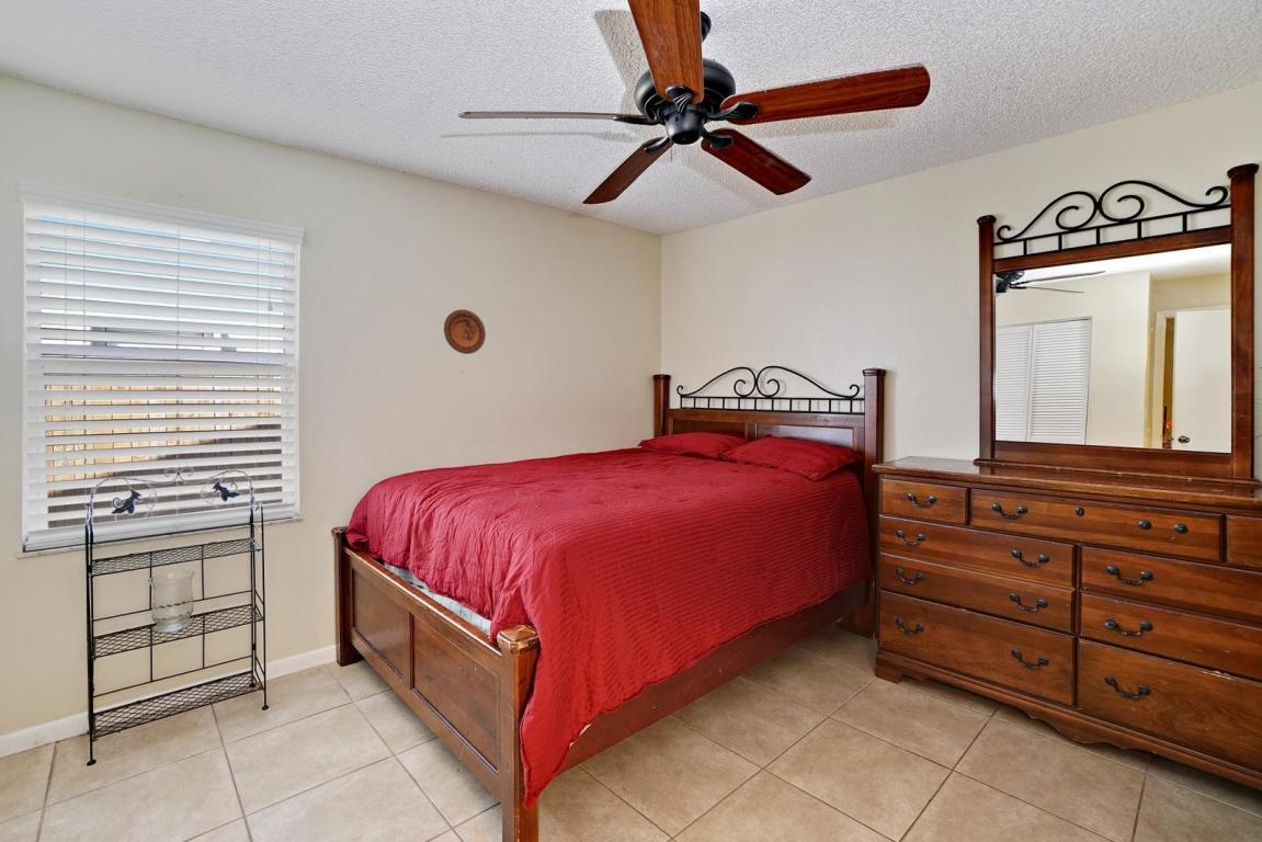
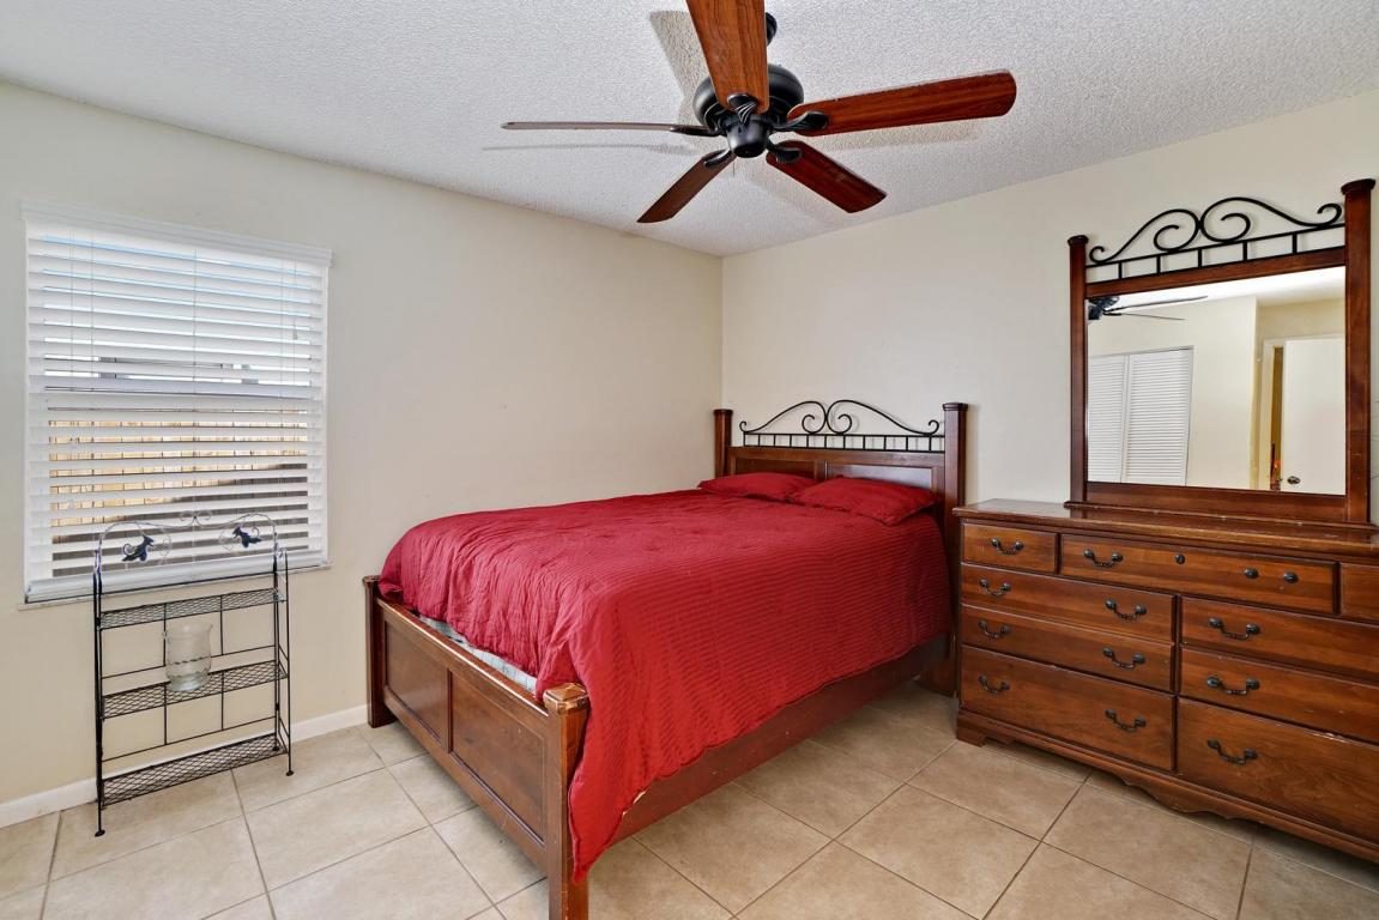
- decorative plate (464, 331)
